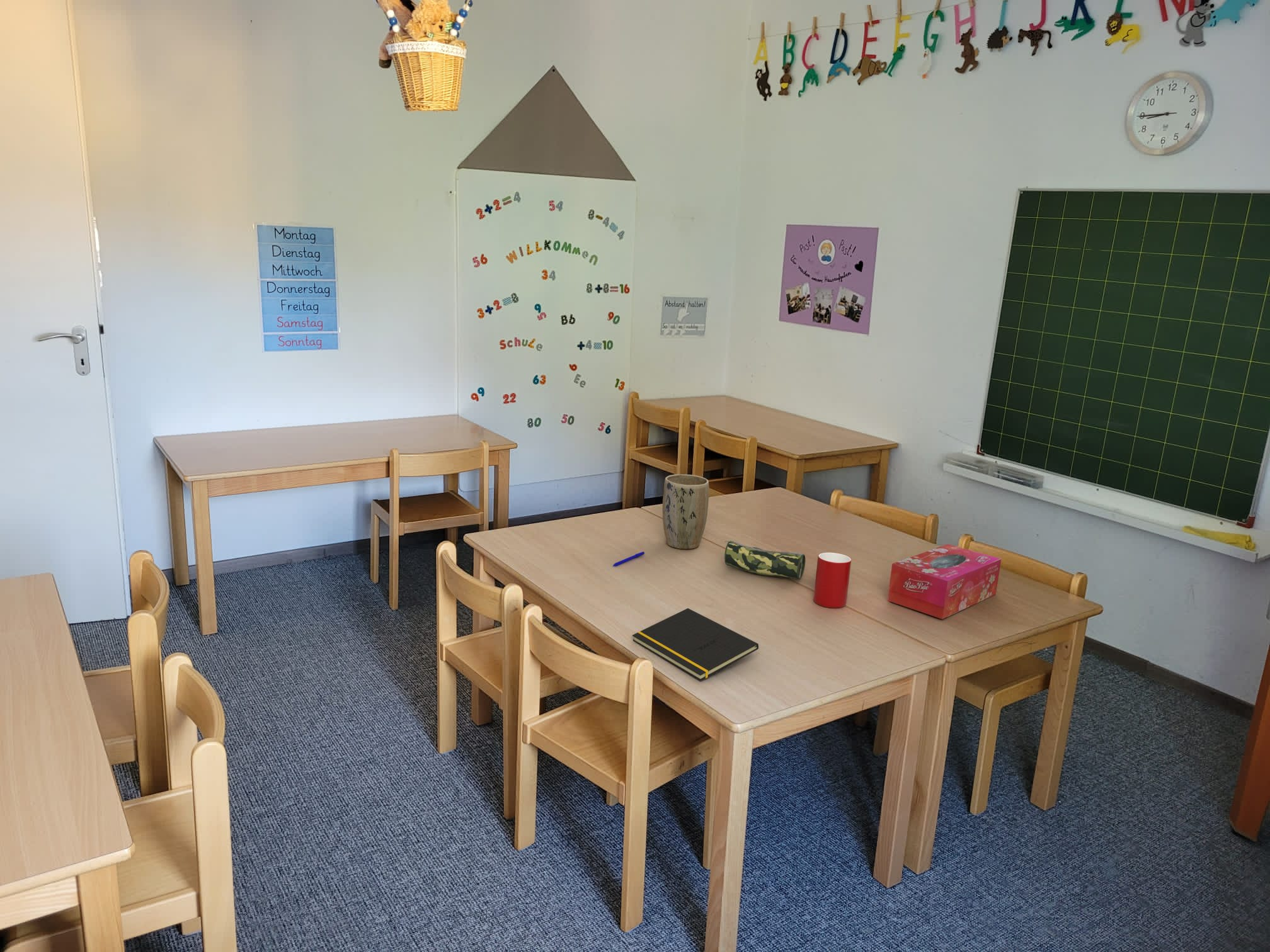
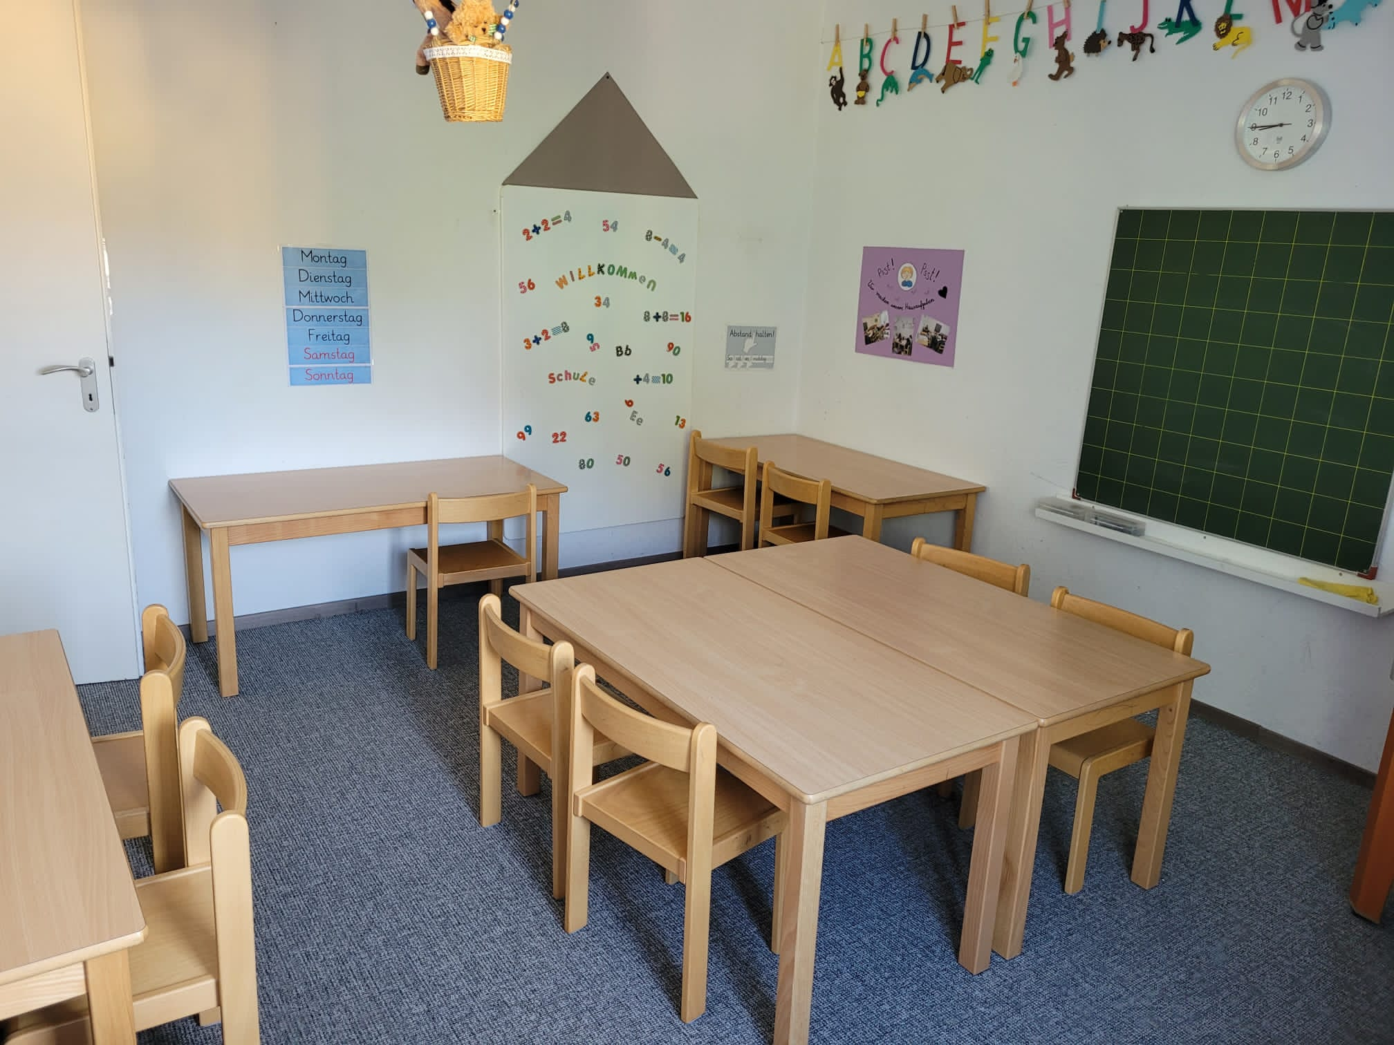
- tissue box (945, 579)
- pen (628, 559)
- pencil case (762, 560)
- notepad (694, 642)
- plant pot (685, 512)
- cup (834, 578)
